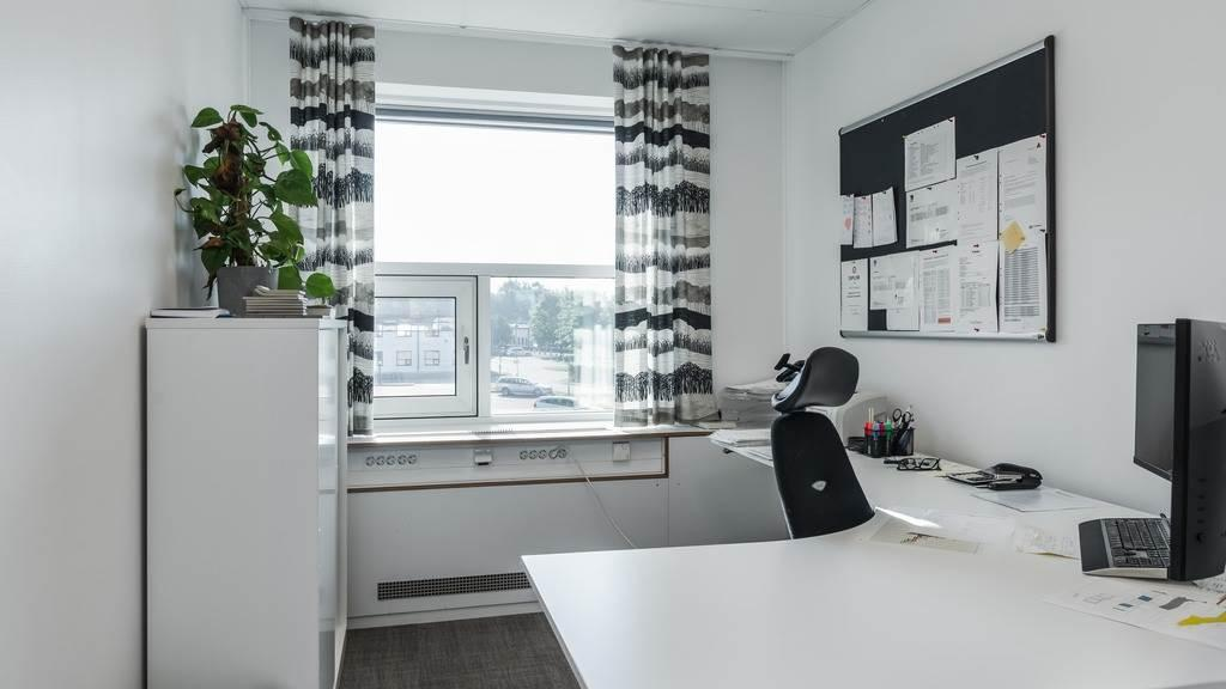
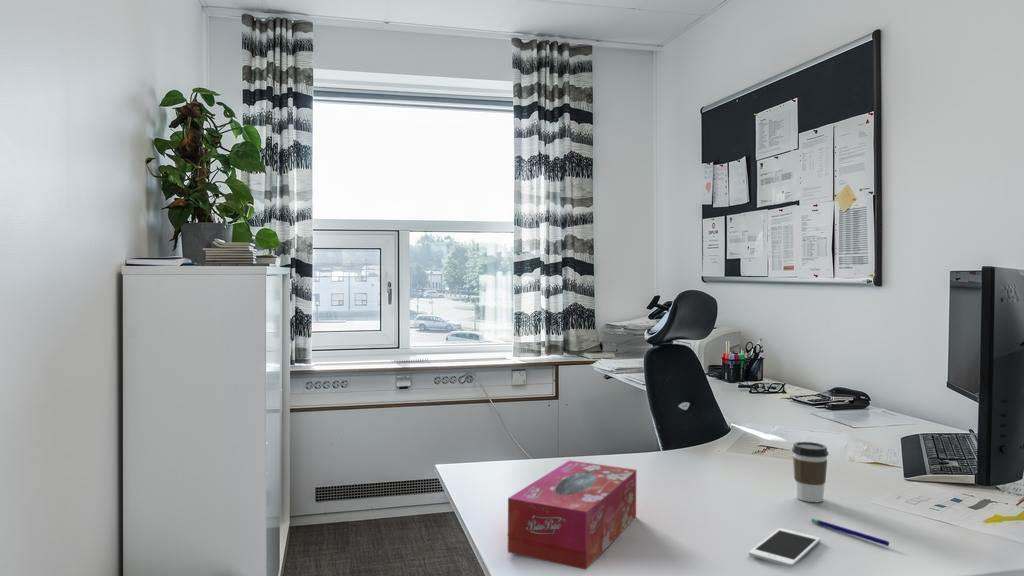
+ cell phone (785, 546)
+ tissue box (576, 508)
+ pen (848, 531)
+ coffee cup (809, 471)
